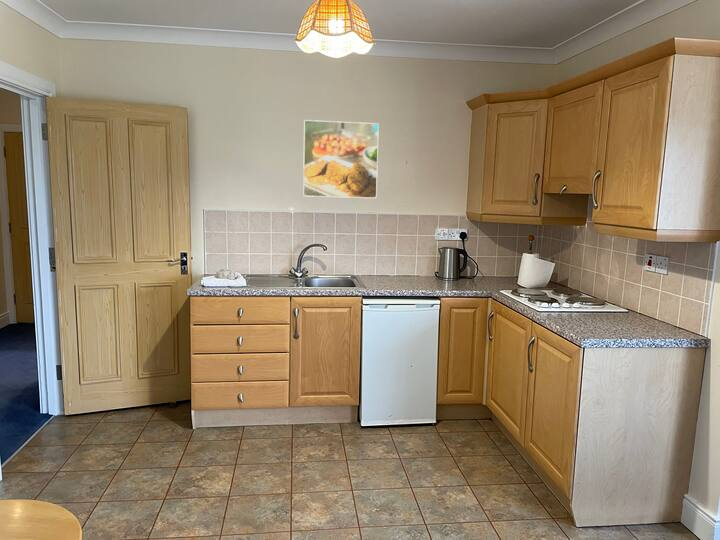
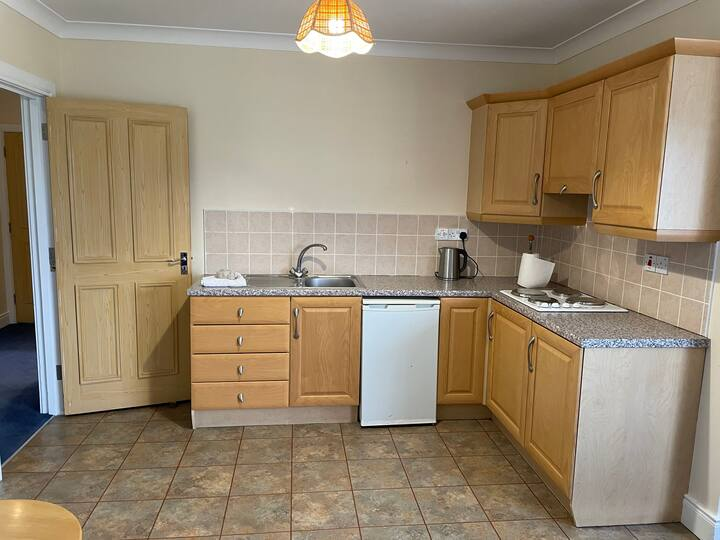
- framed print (340, 159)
